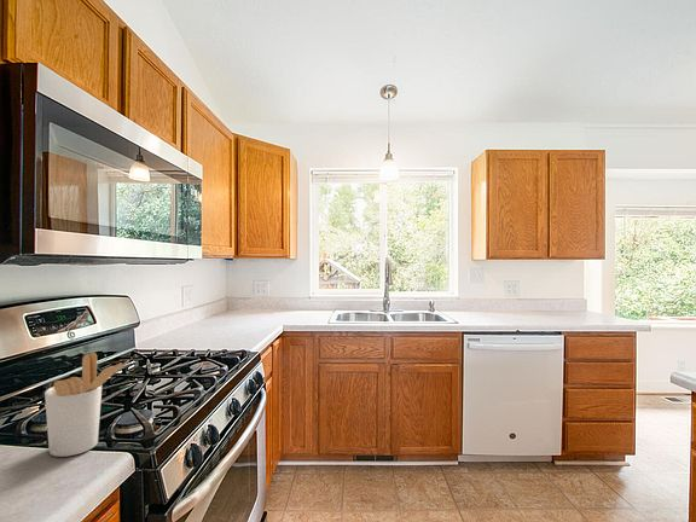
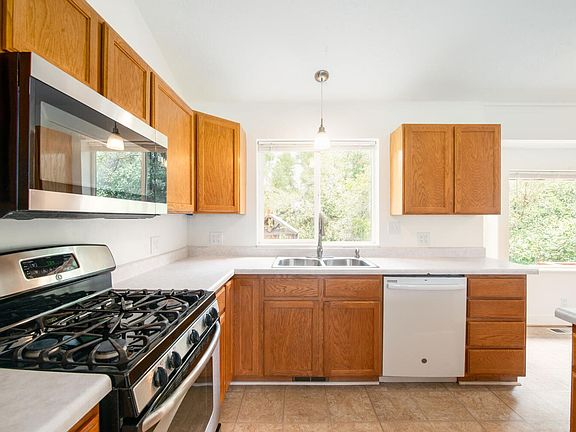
- utensil holder (87, 402)
